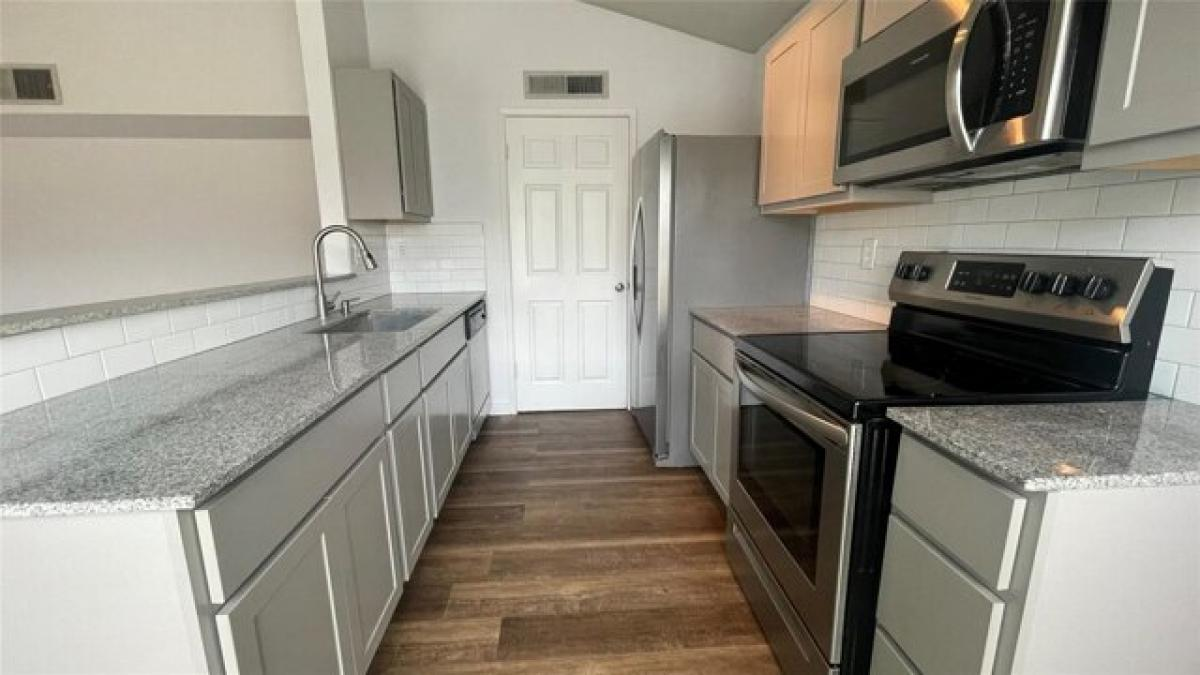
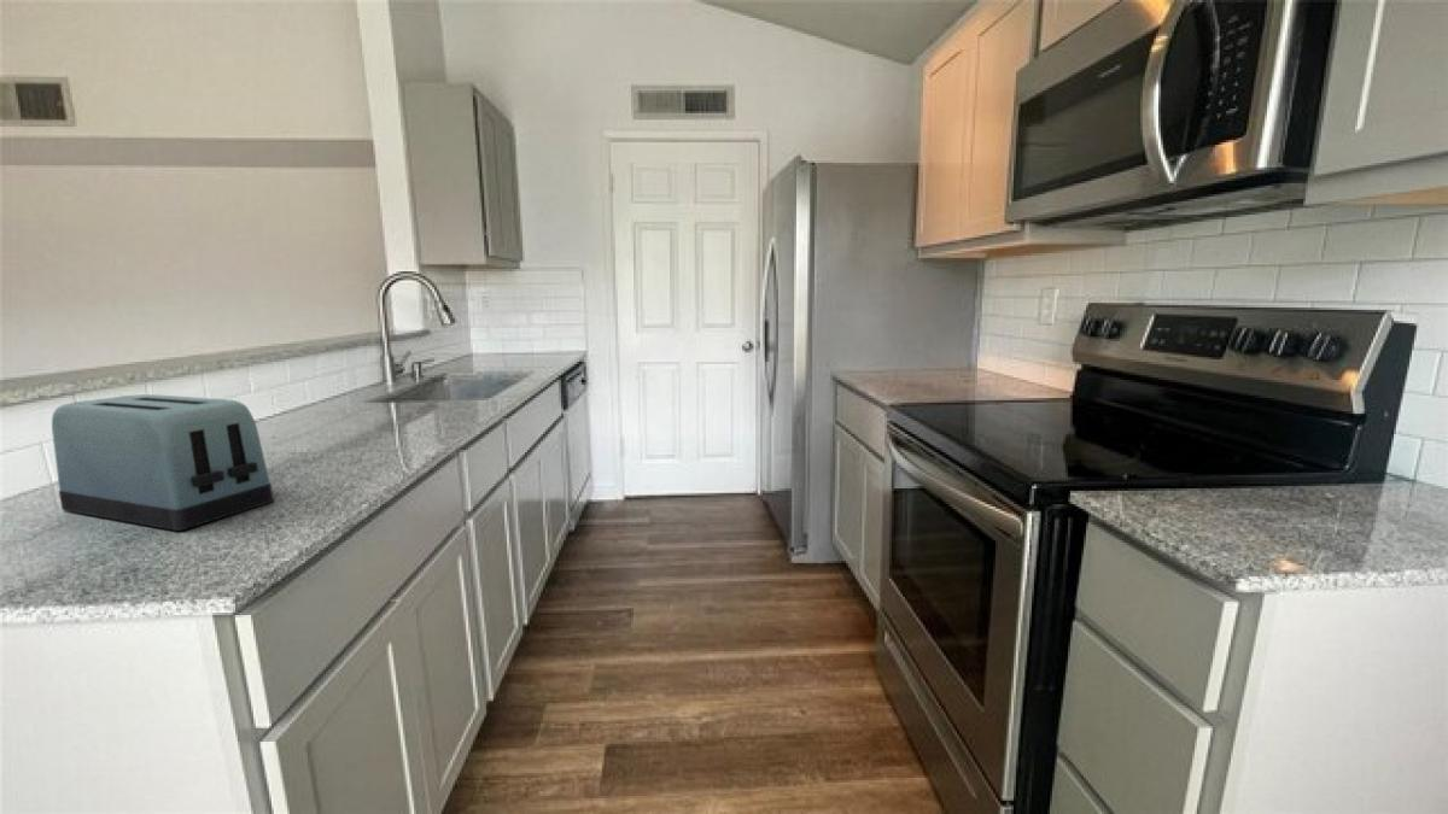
+ toaster (162, 455)
